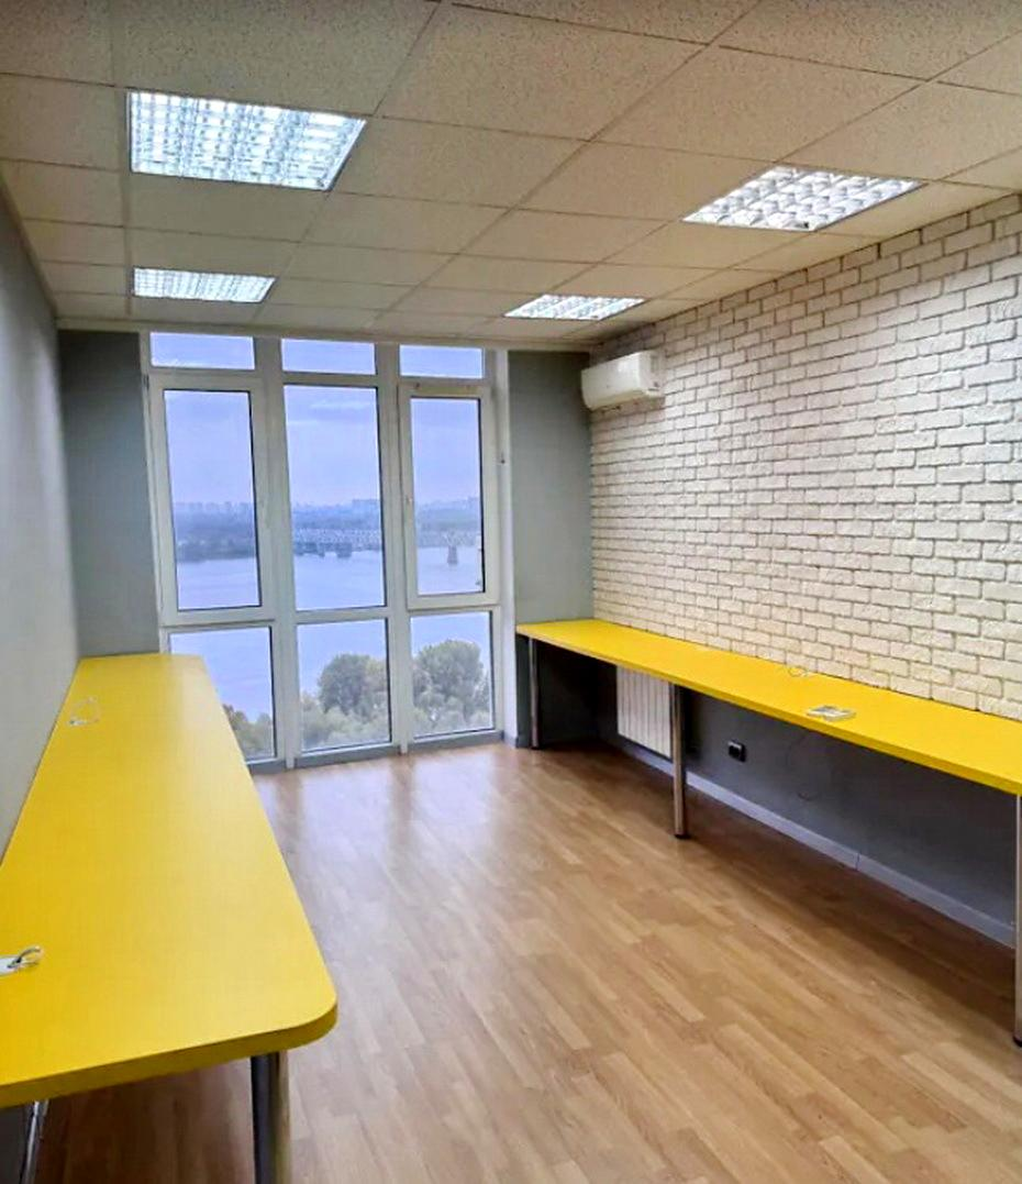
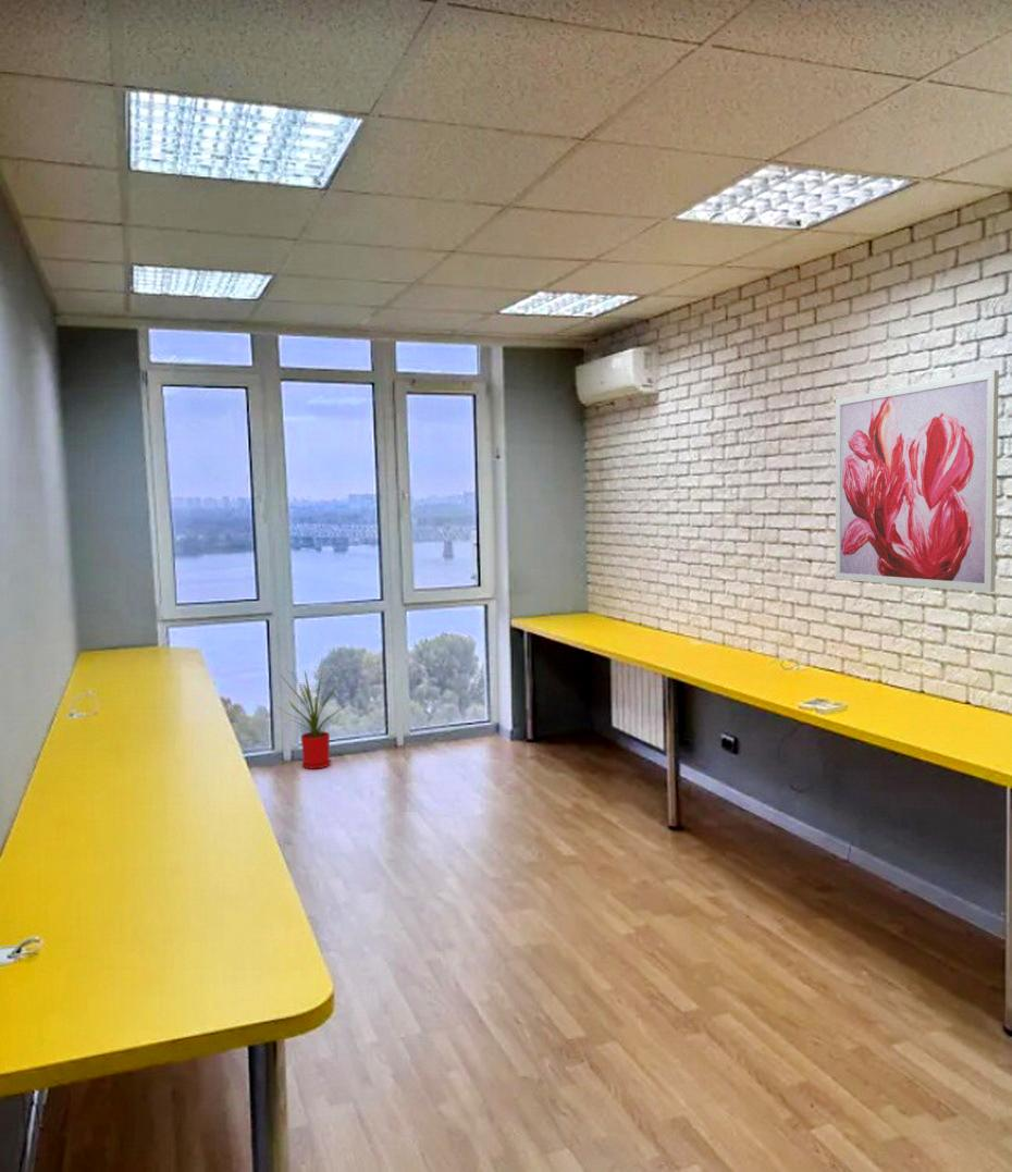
+ wall art (908, 486)
+ house plant (313, 715)
